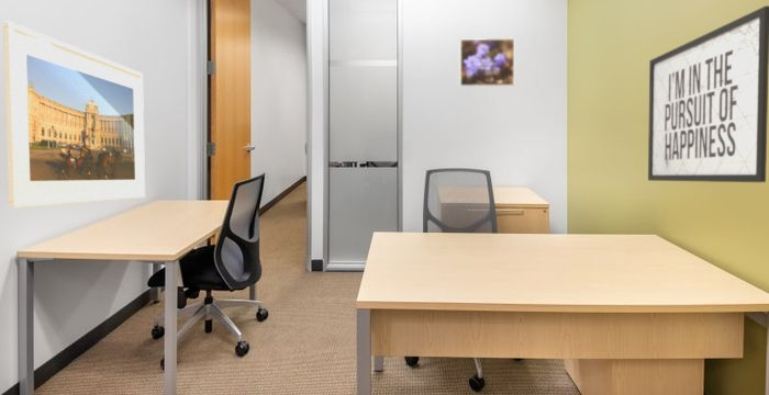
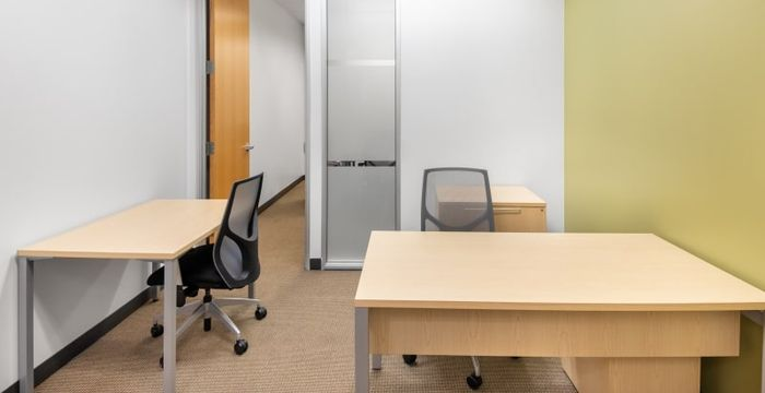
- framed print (88, 127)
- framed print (487, 63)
- mirror (696, 110)
